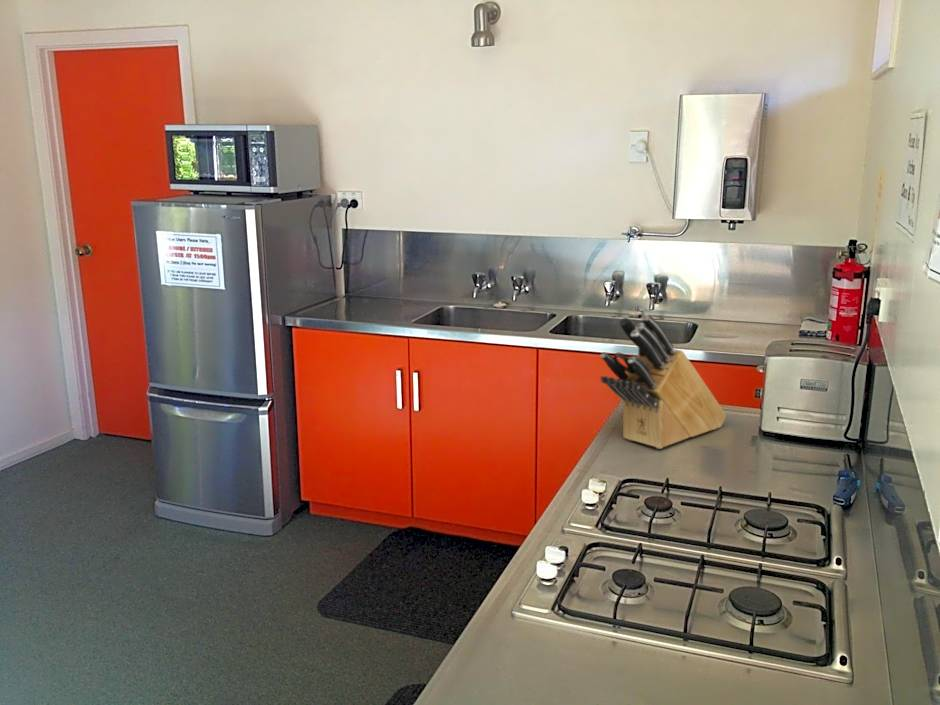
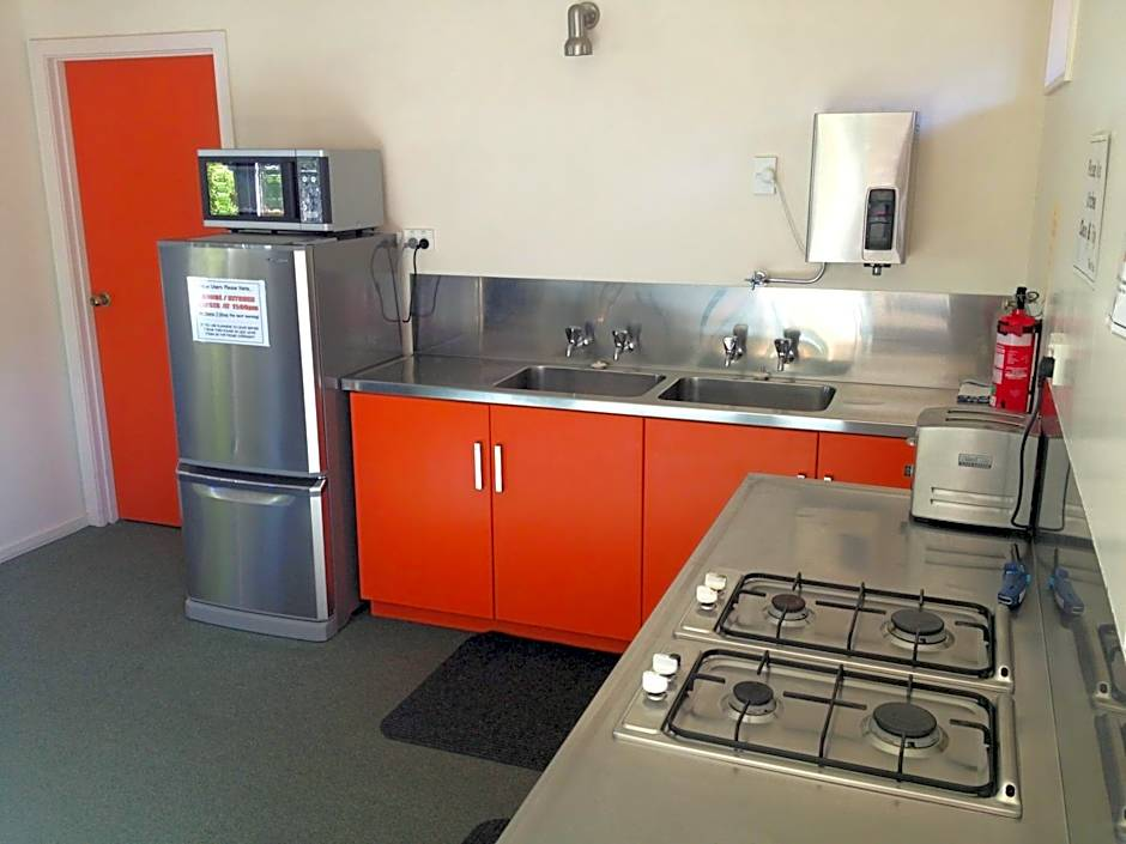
- knife block (665, 373)
